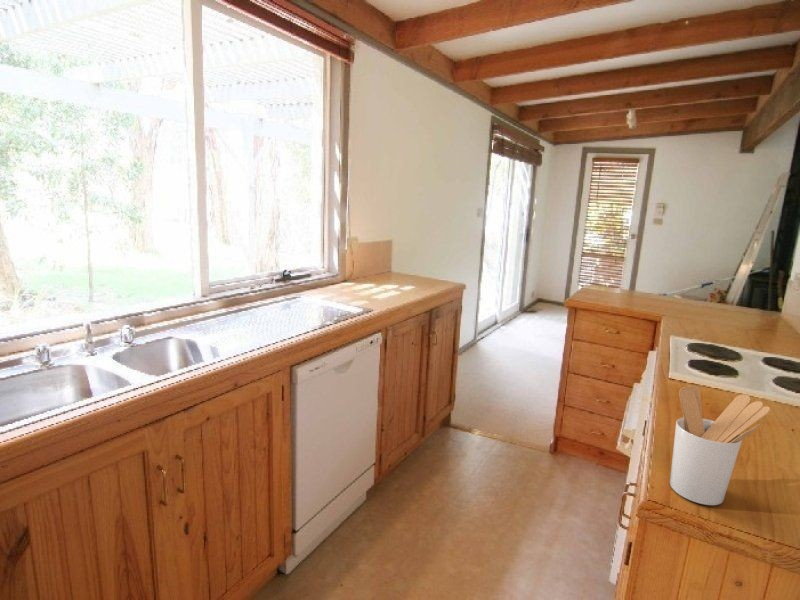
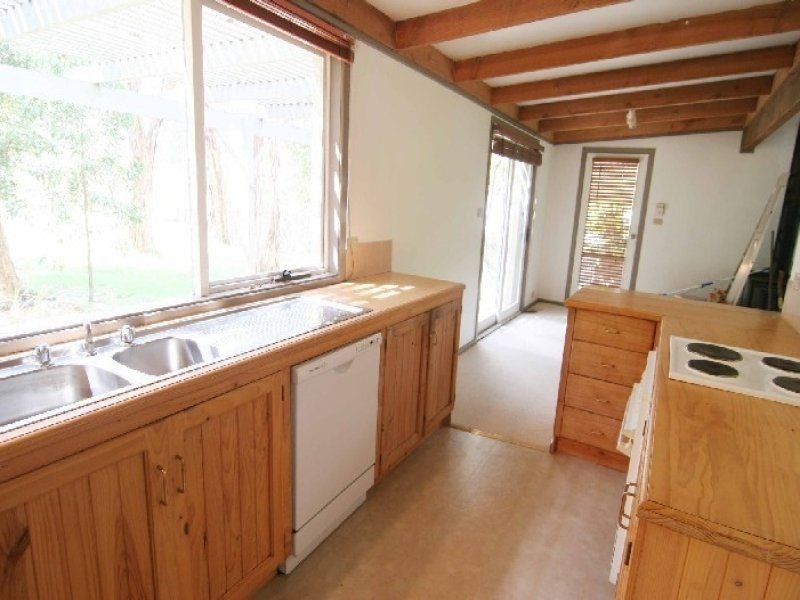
- utensil holder (717, 444)
